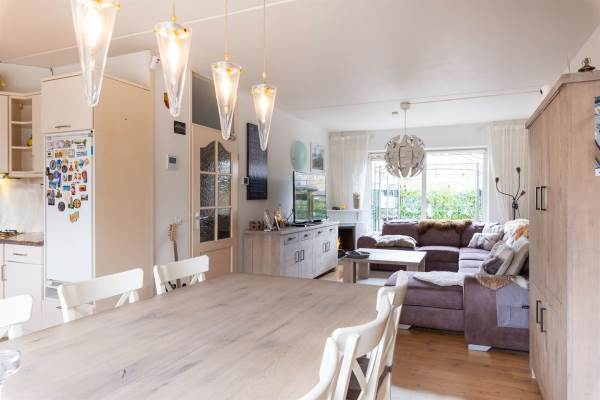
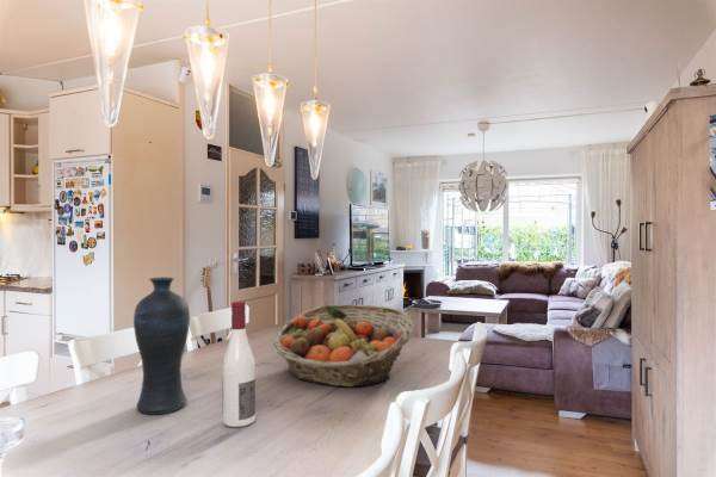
+ vase (162, 341)
+ alcohol (239, 361)
+ fruit basket (342, 341)
